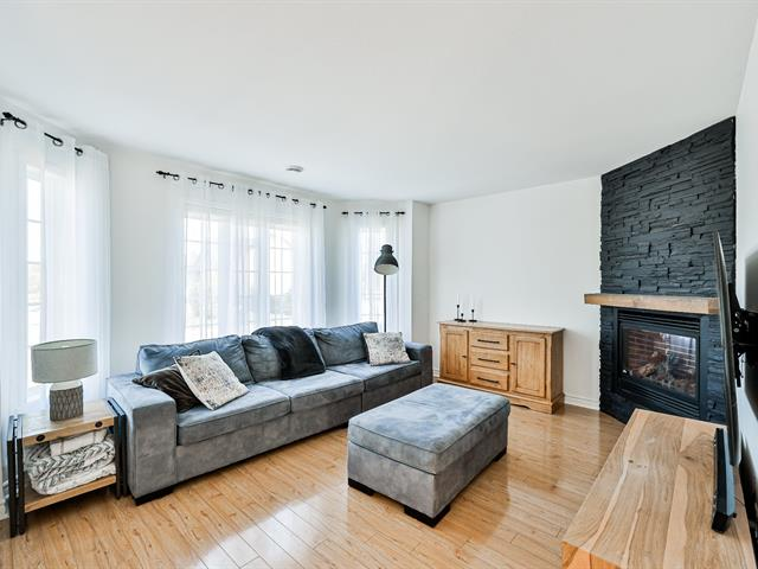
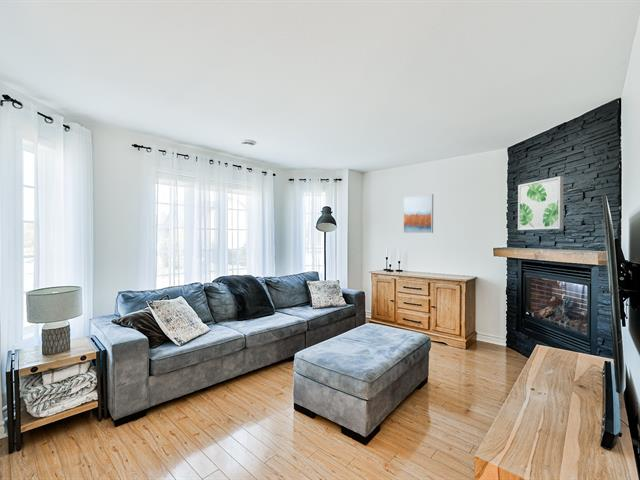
+ wall art (538, 205)
+ wall art (417, 214)
